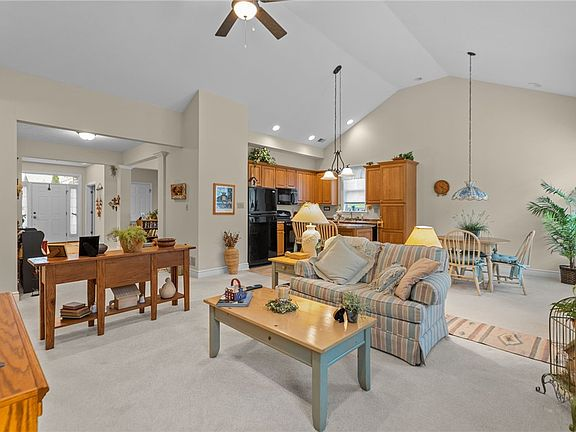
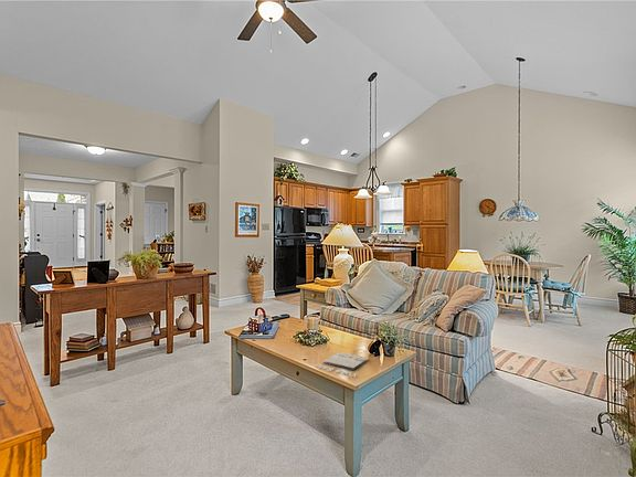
+ magazine (346, 362)
